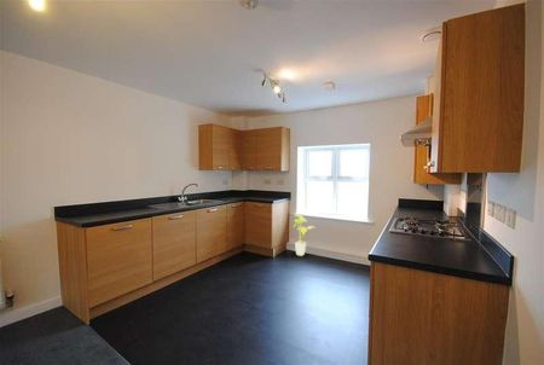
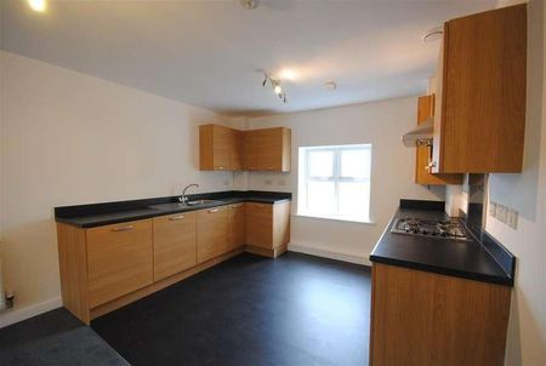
- house plant (302, 234)
